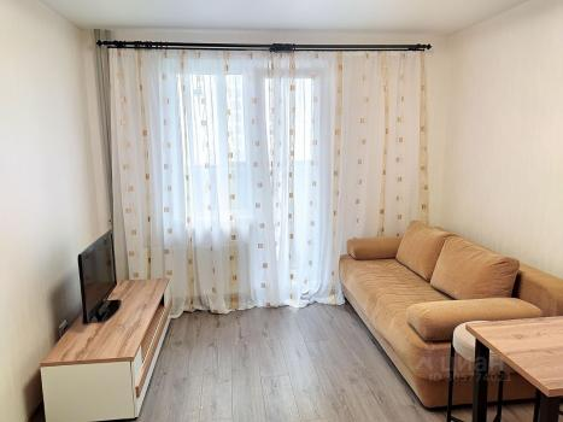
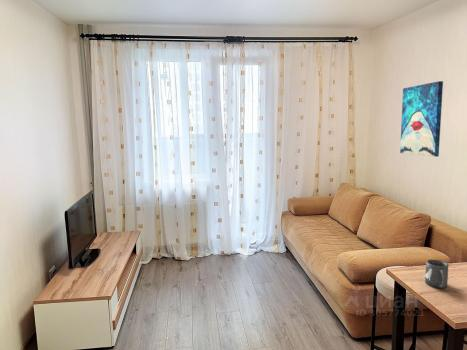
+ mug (438, 274)
+ wall art (419, 120)
